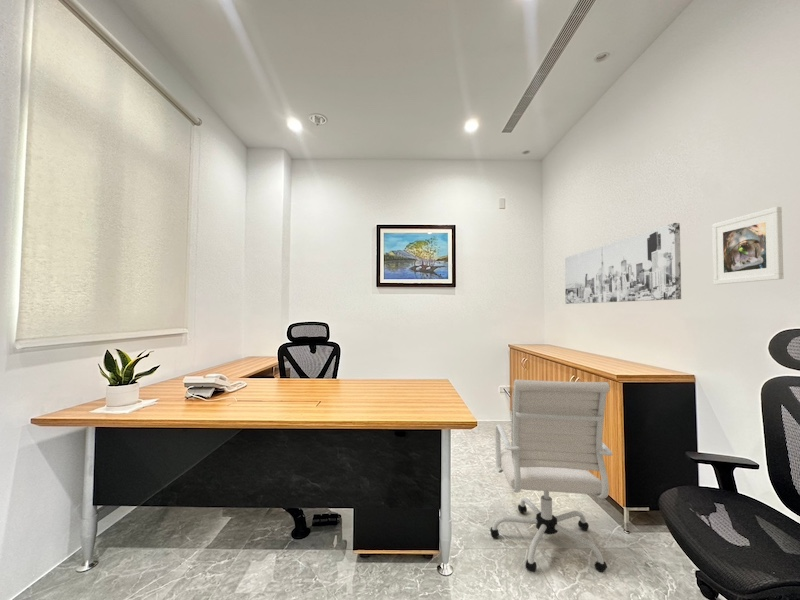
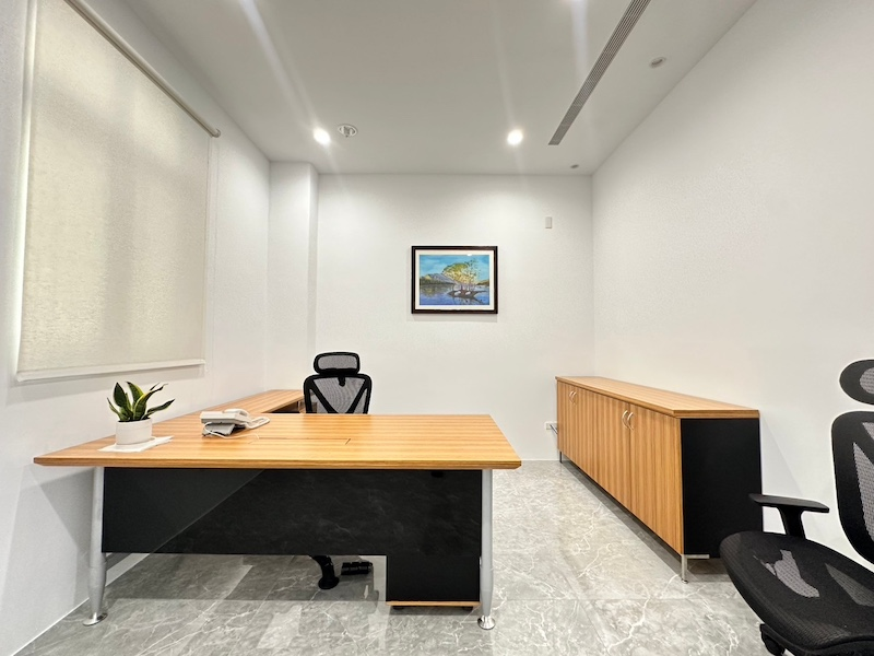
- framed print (744, 249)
- wall art (608, 273)
- office chair (543, 455)
